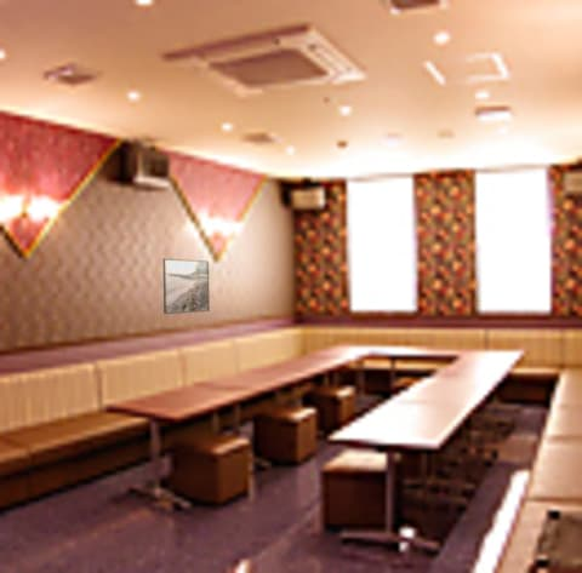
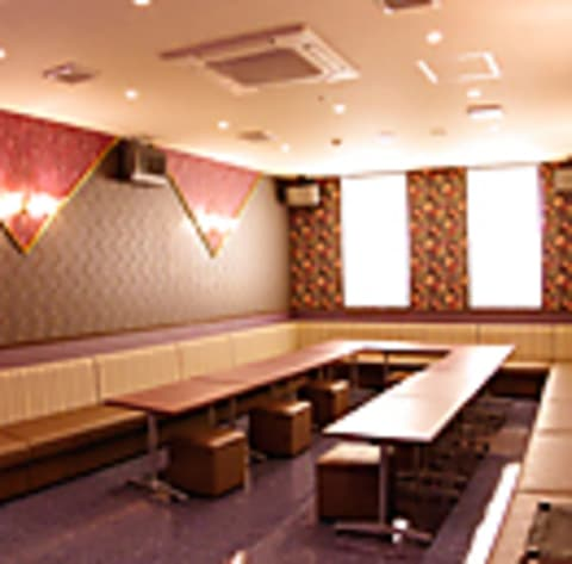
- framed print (187, 286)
